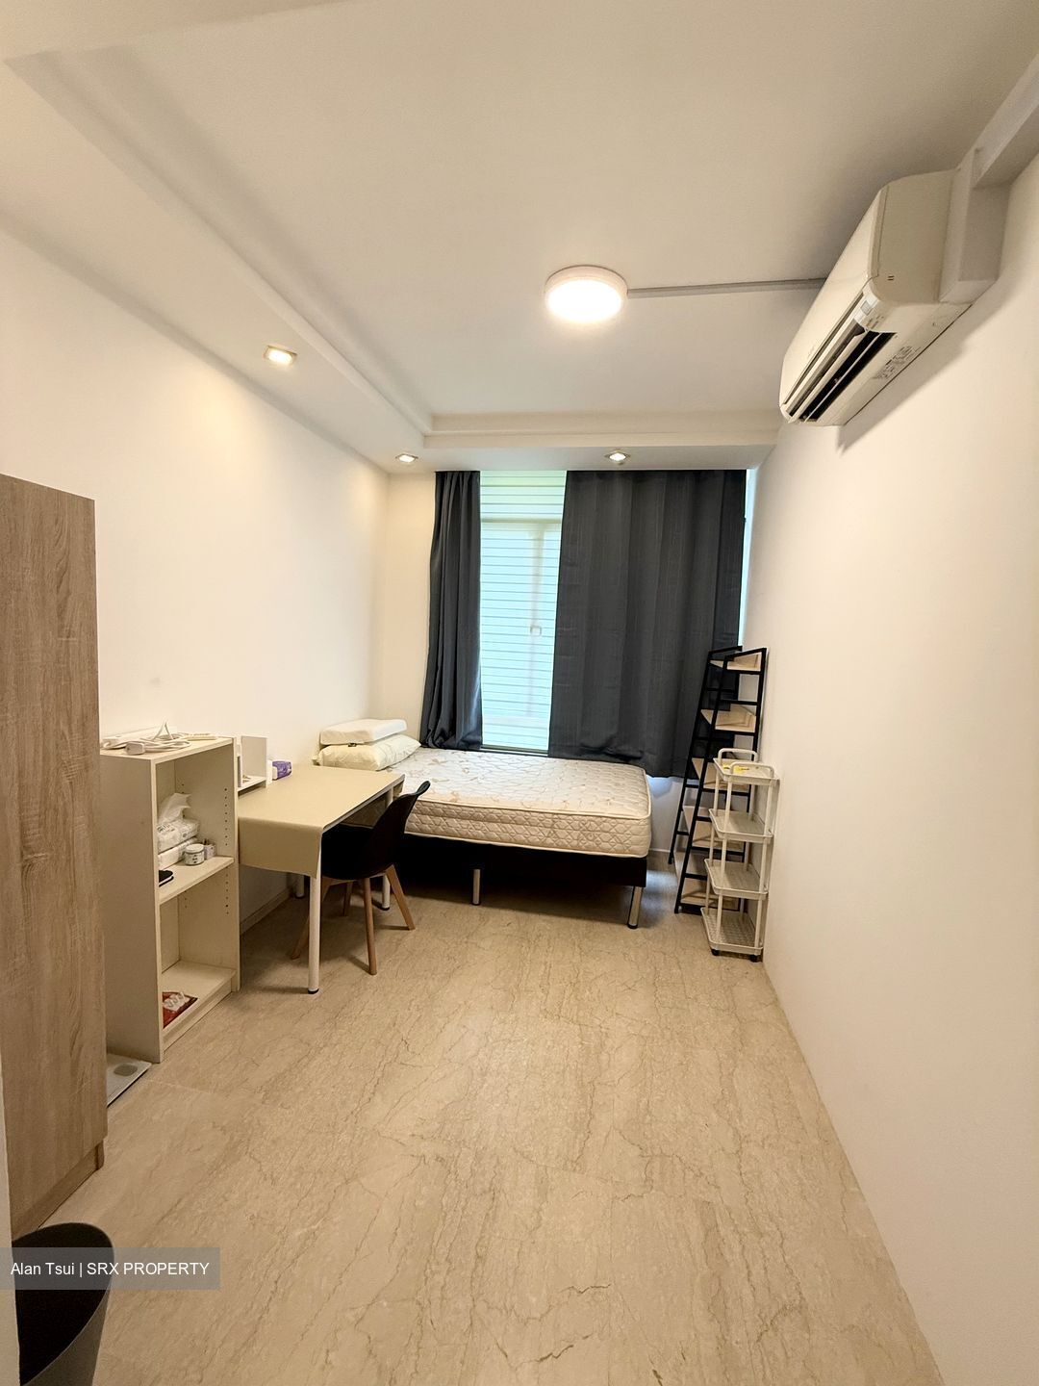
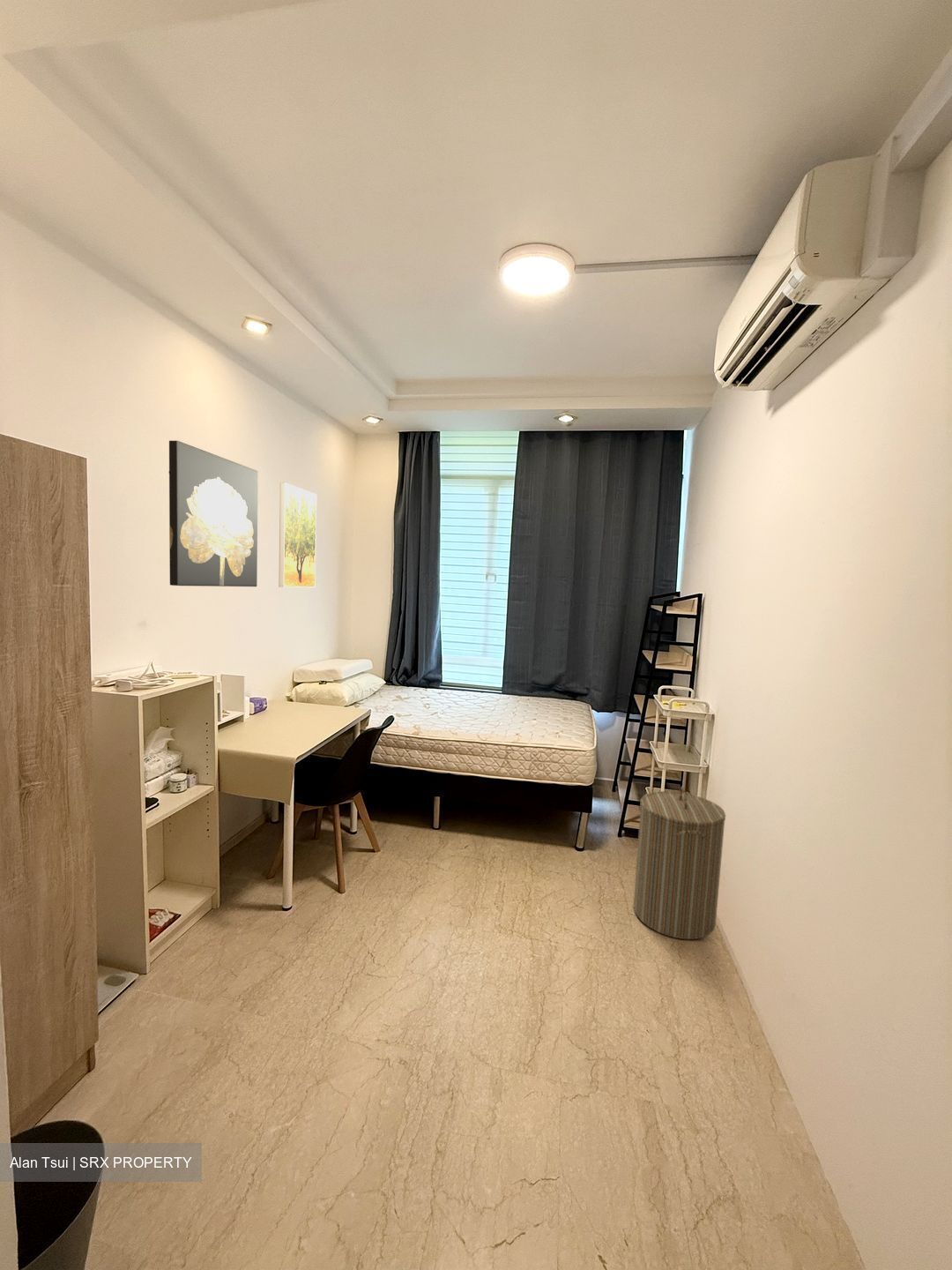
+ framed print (298, 538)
+ laundry hamper (678, 852)
+ wall art (218, 522)
